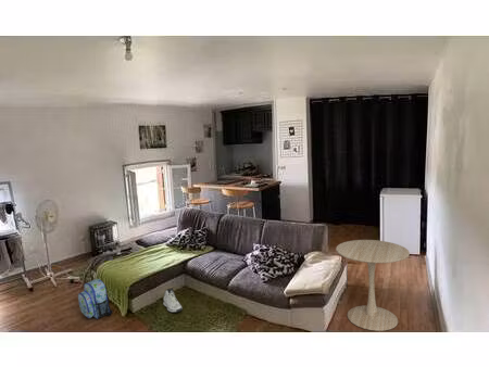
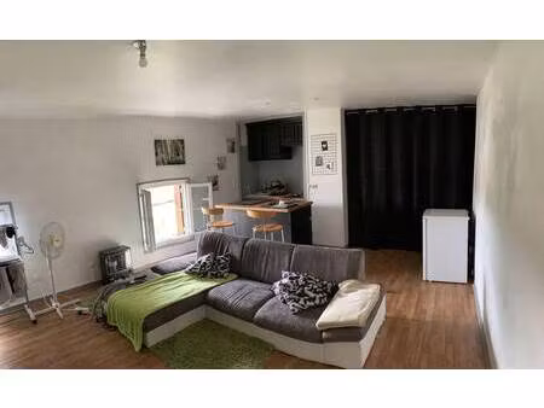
- side table (372, 283)
- backpack (93, 299)
- sneaker (171, 299)
